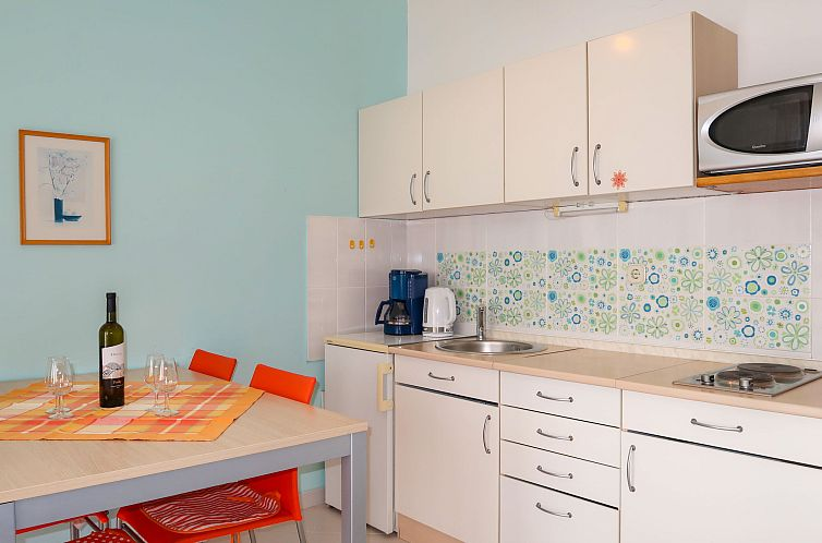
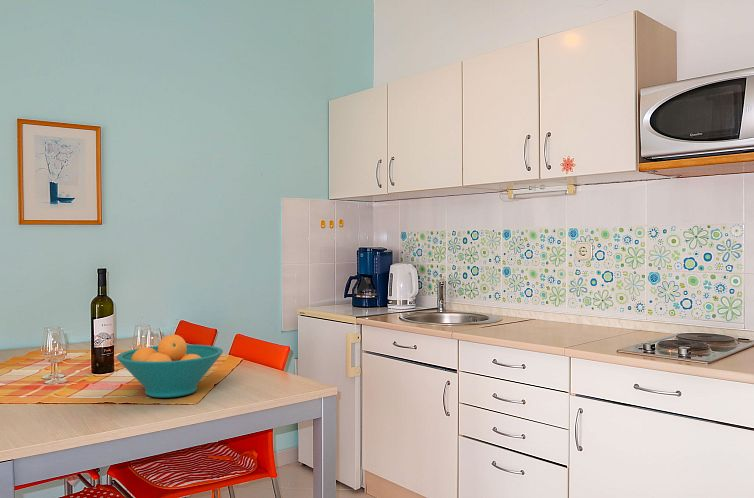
+ fruit bowl (171, 363)
